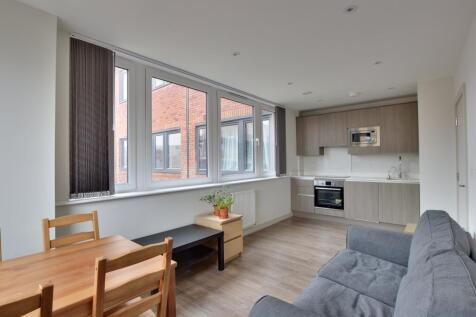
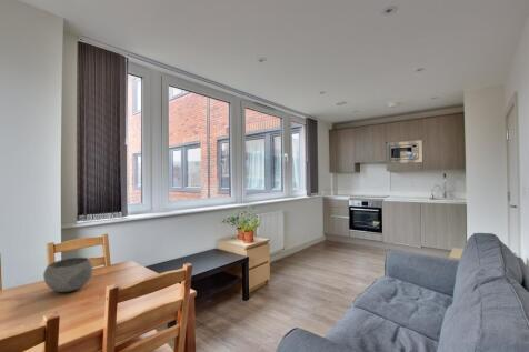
+ bowl (69, 275)
